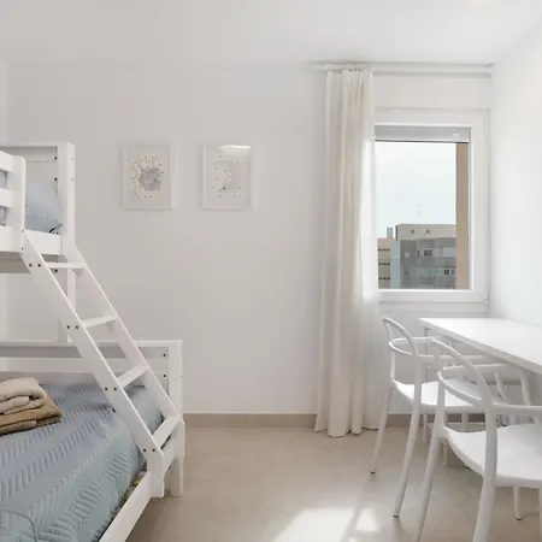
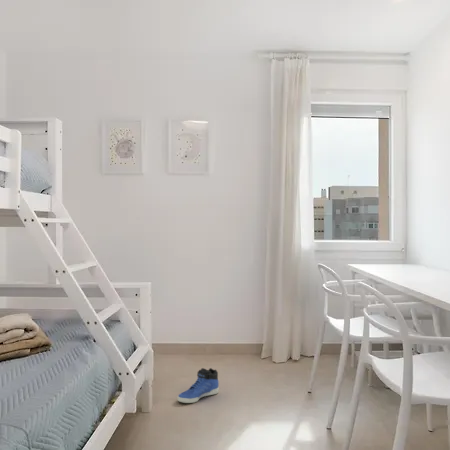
+ sneaker (198, 383)
